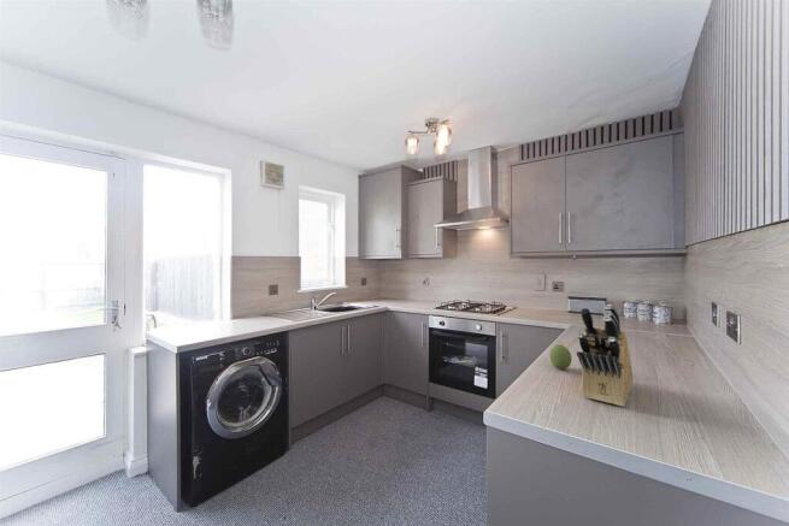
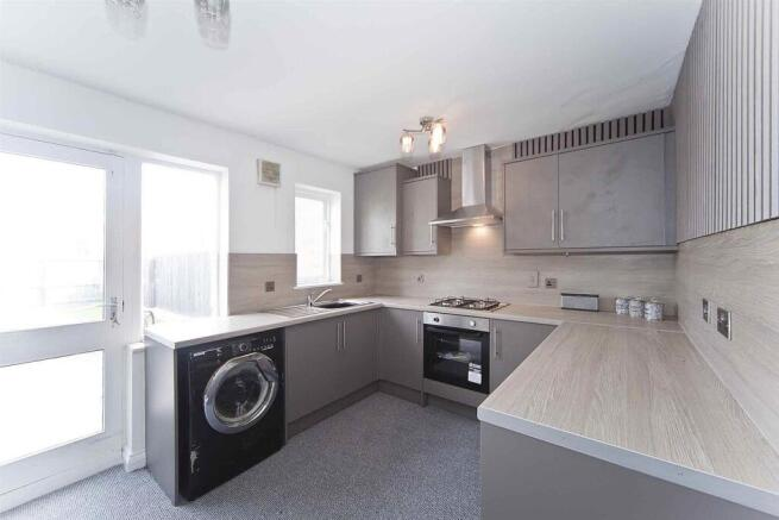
- knife block (606, 347)
- fruit (560, 356)
